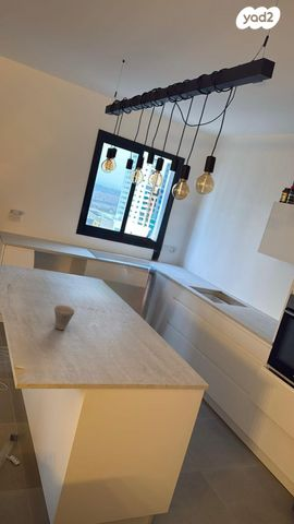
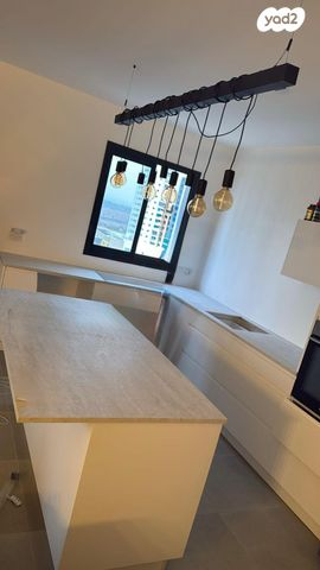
- cup (62, 318)
